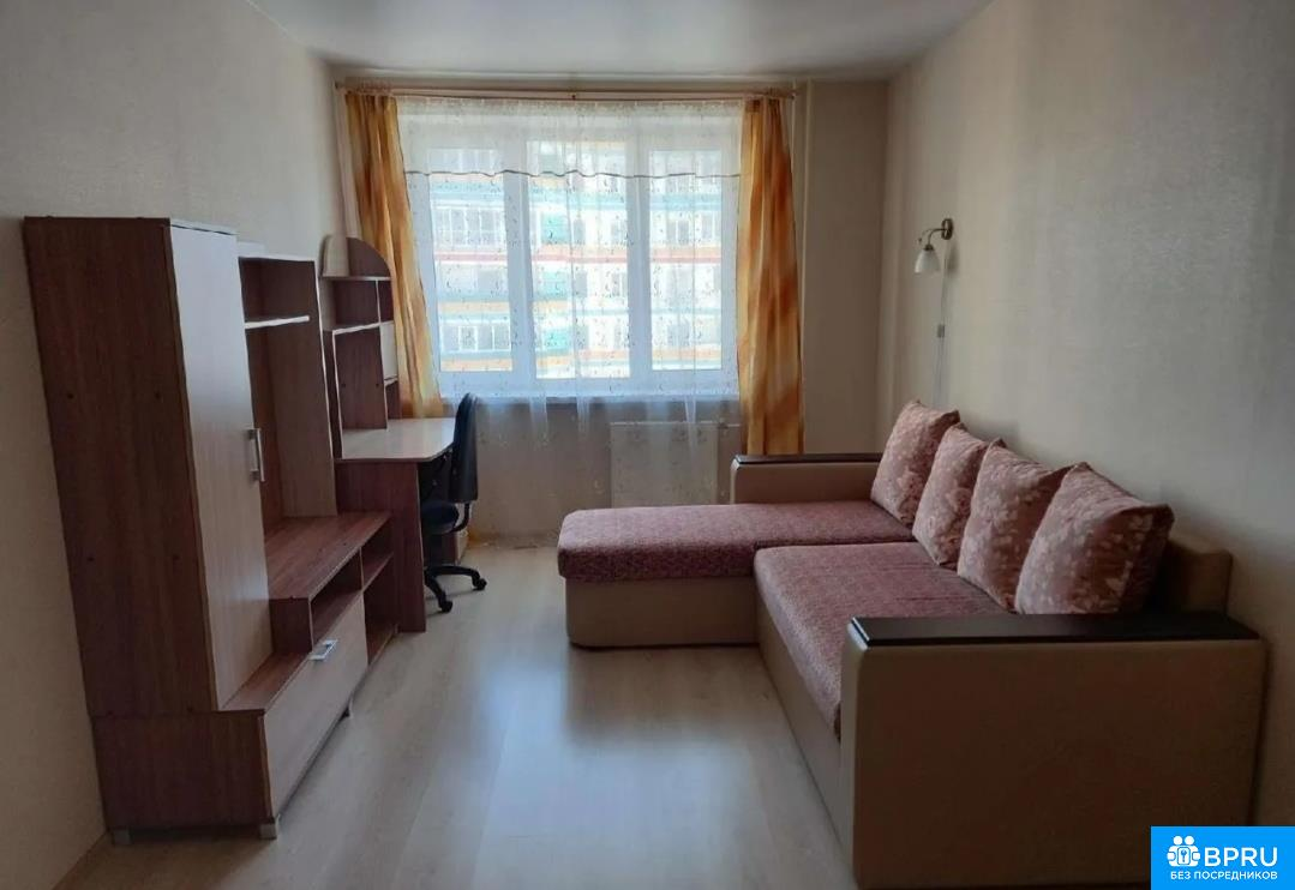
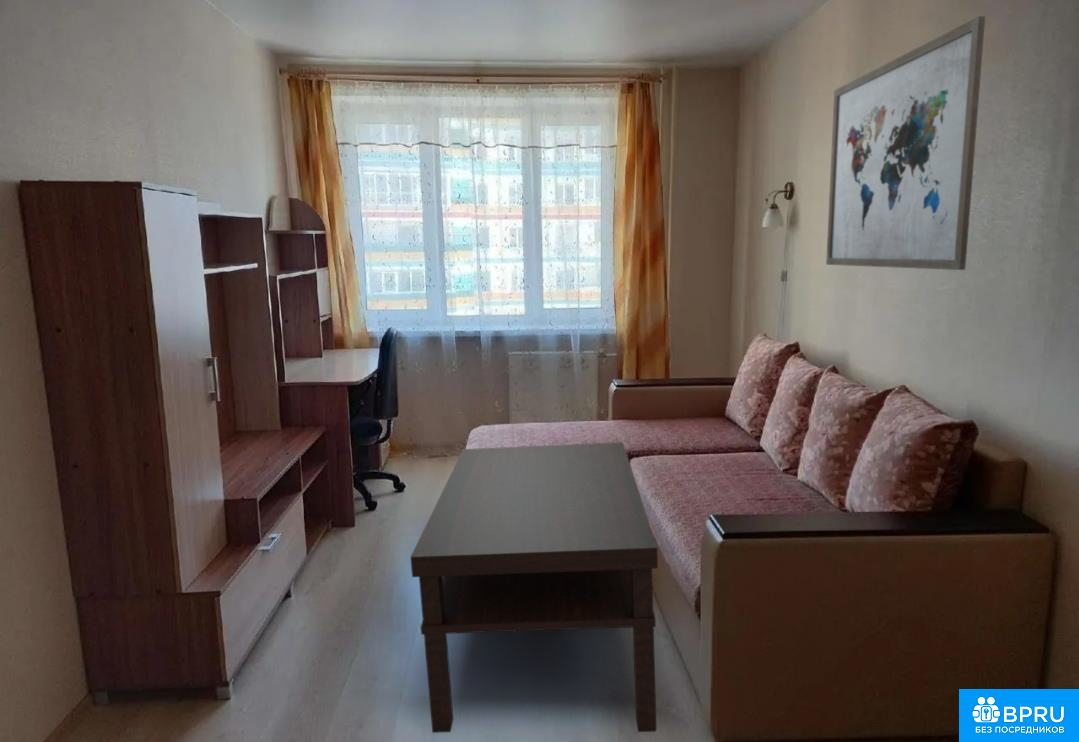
+ wall art (889, 165)
+ coffee table (540, 562)
